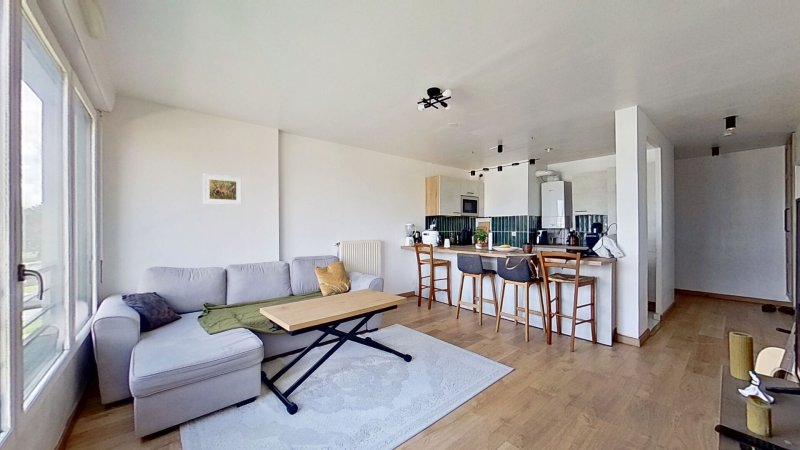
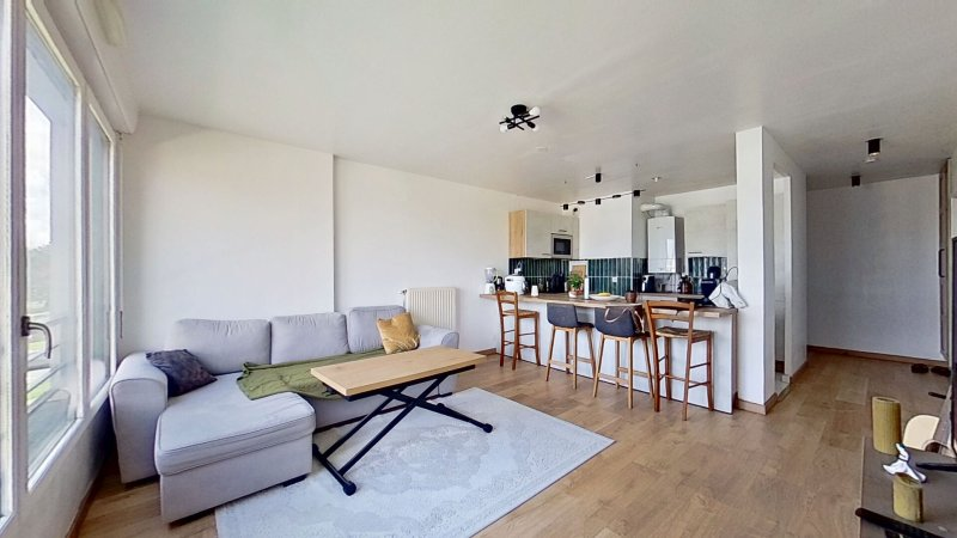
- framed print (223, 190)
